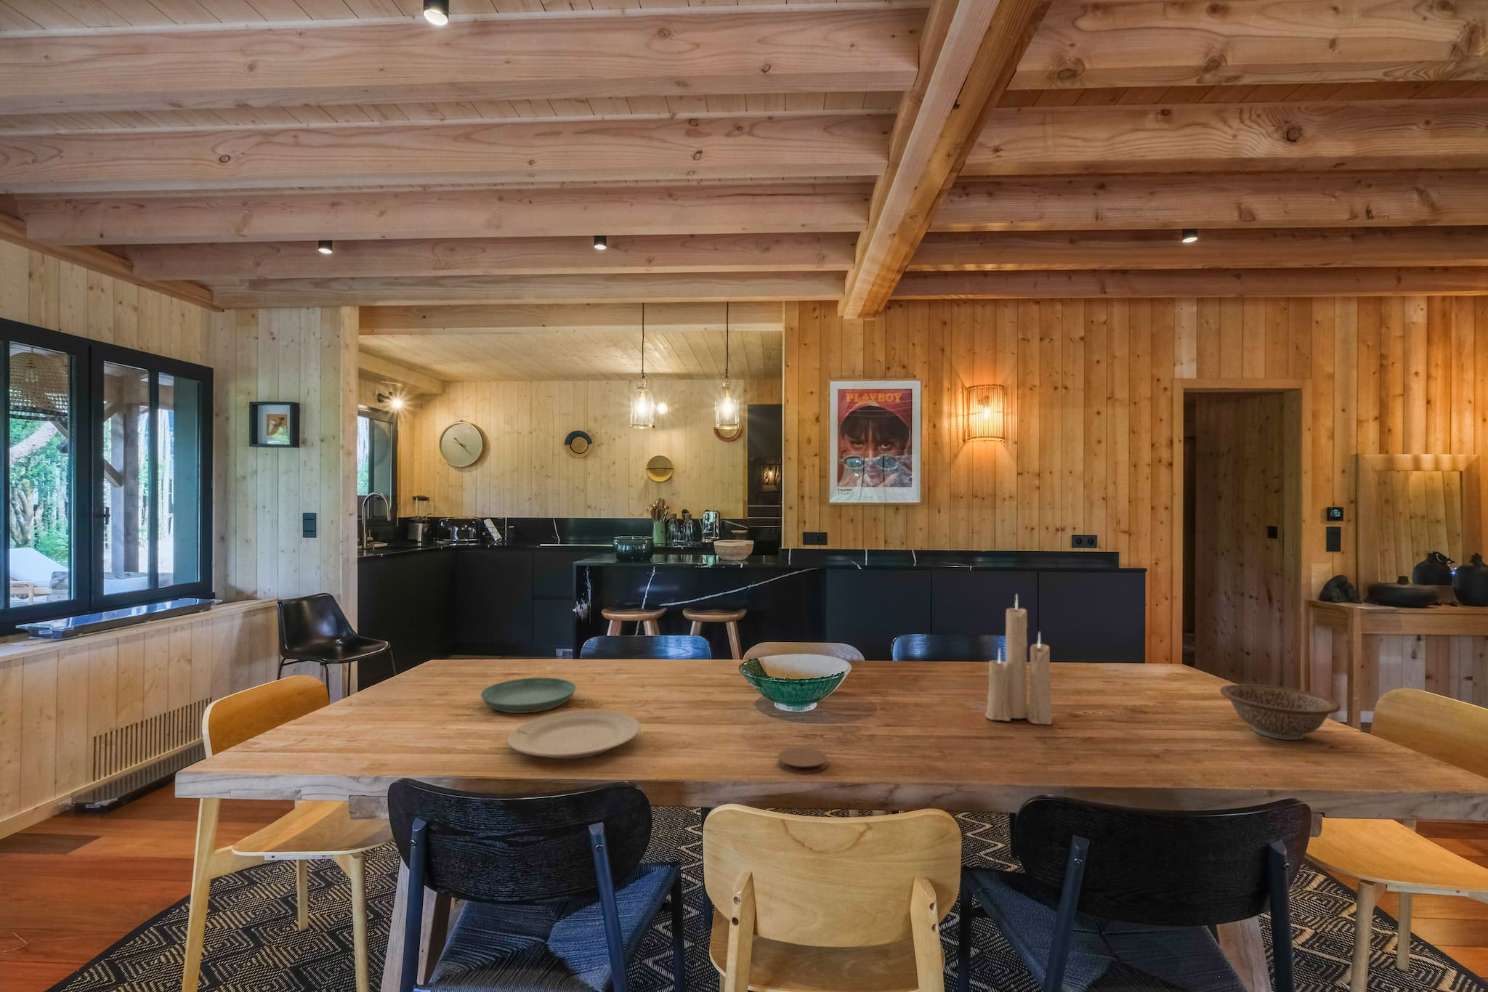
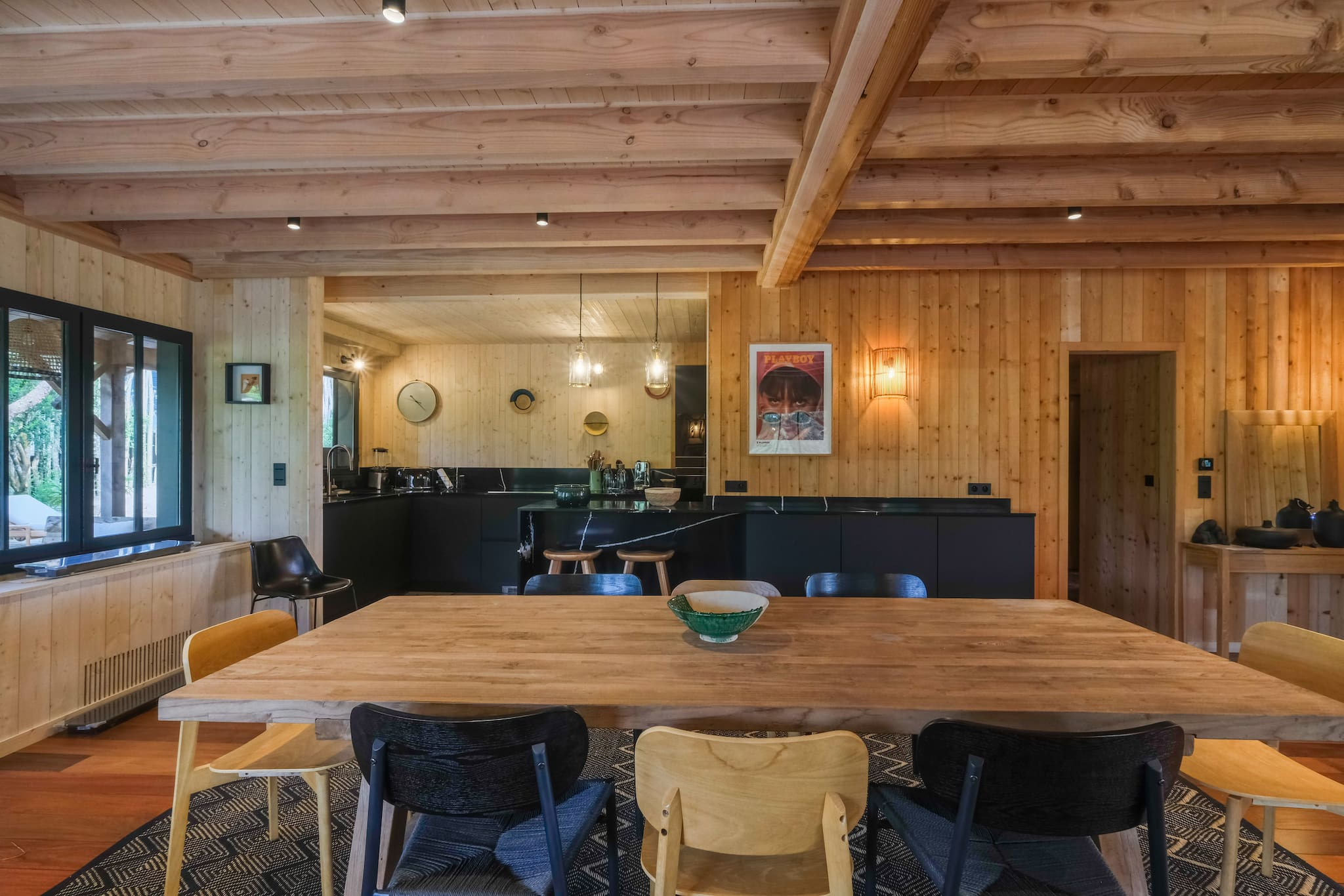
- saucer (529, 695)
- chinaware (576, 736)
- coaster (802, 760)
- candle (1017, 653)
- decorative bowl (1278, 714)
